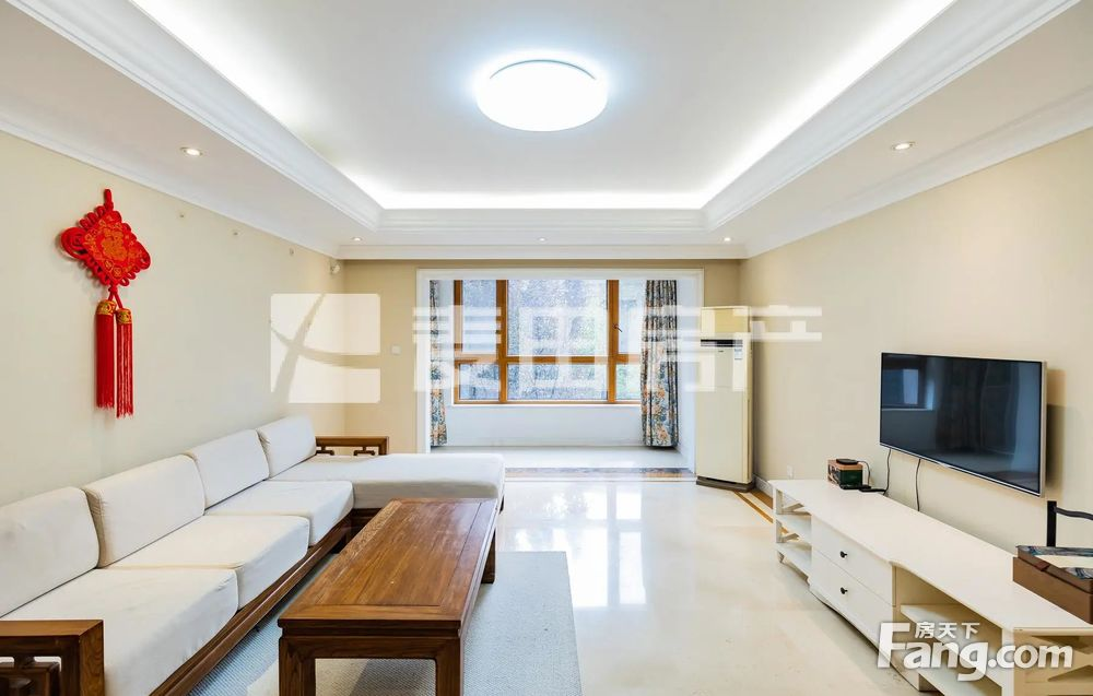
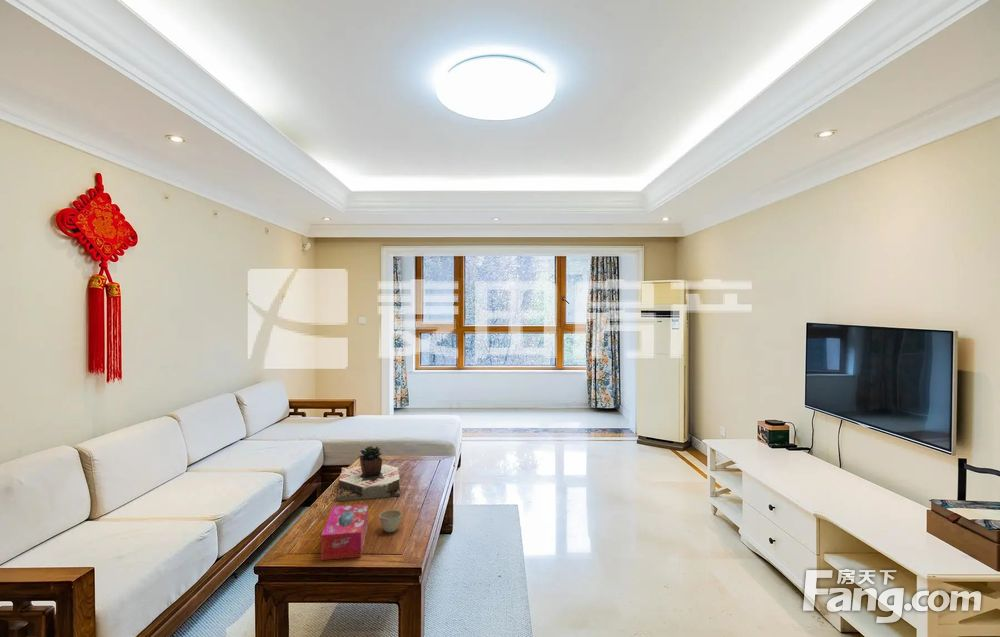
+ tissue box (346, 529)
+ flower pot (390, 522)
+ succulent plant (369, 466)
